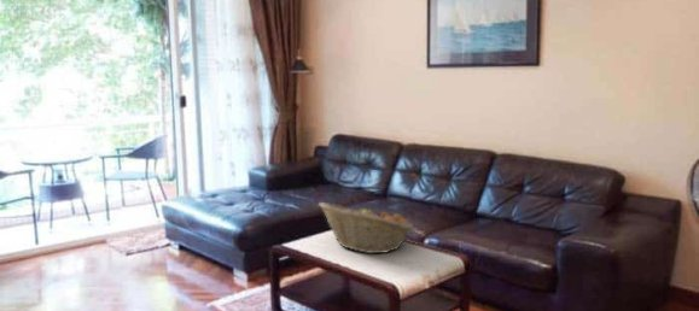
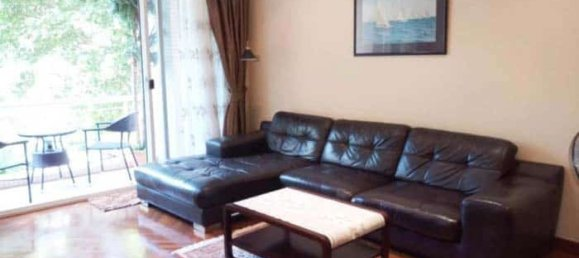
- fruit basket (365, 223)
